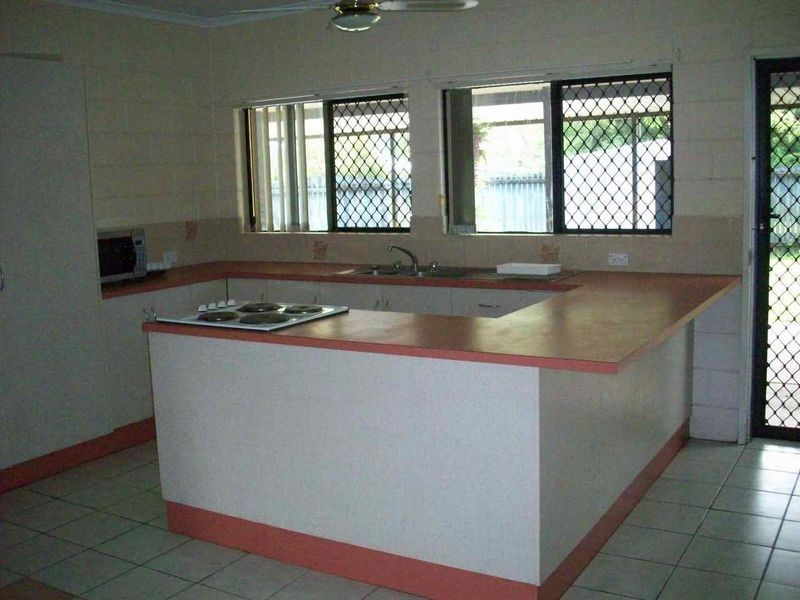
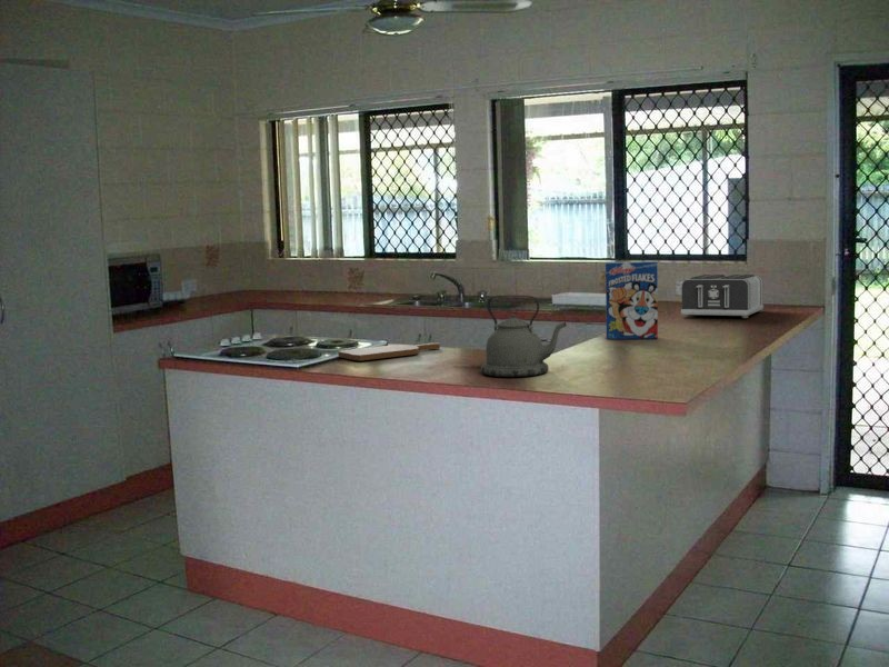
+ kettle (518, 334)
+ toaster (721, 295)
+ cutting board (394, 350)
+ cereal box (631, 300)
